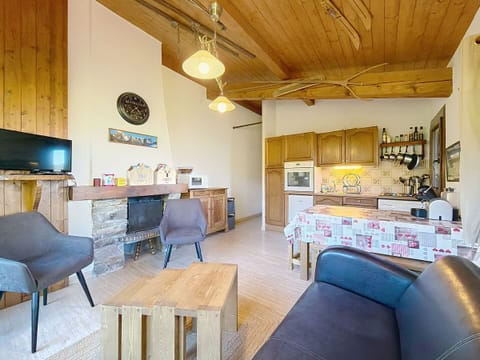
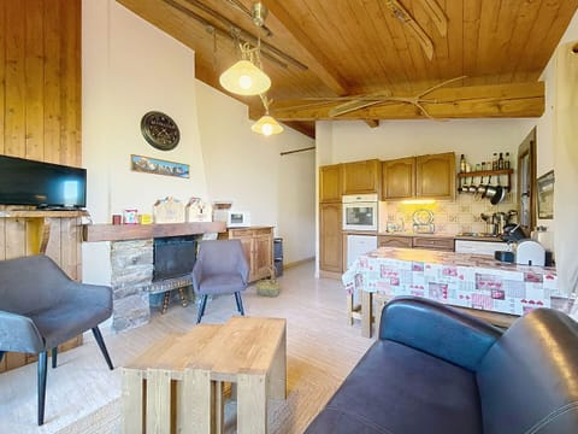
+ basket (267, 280)
